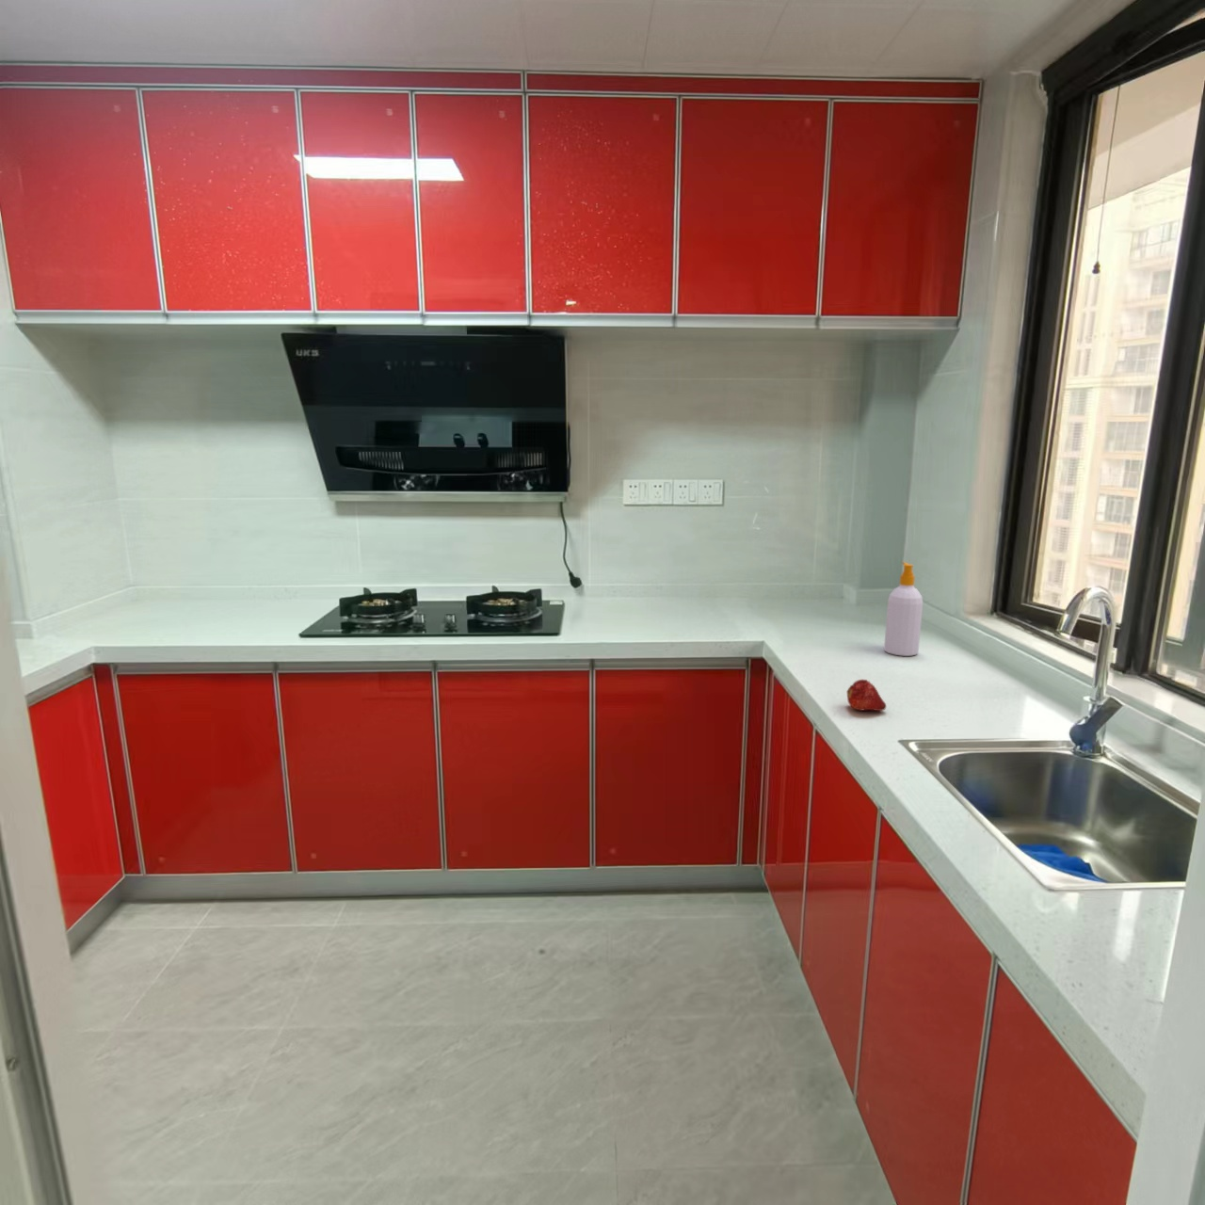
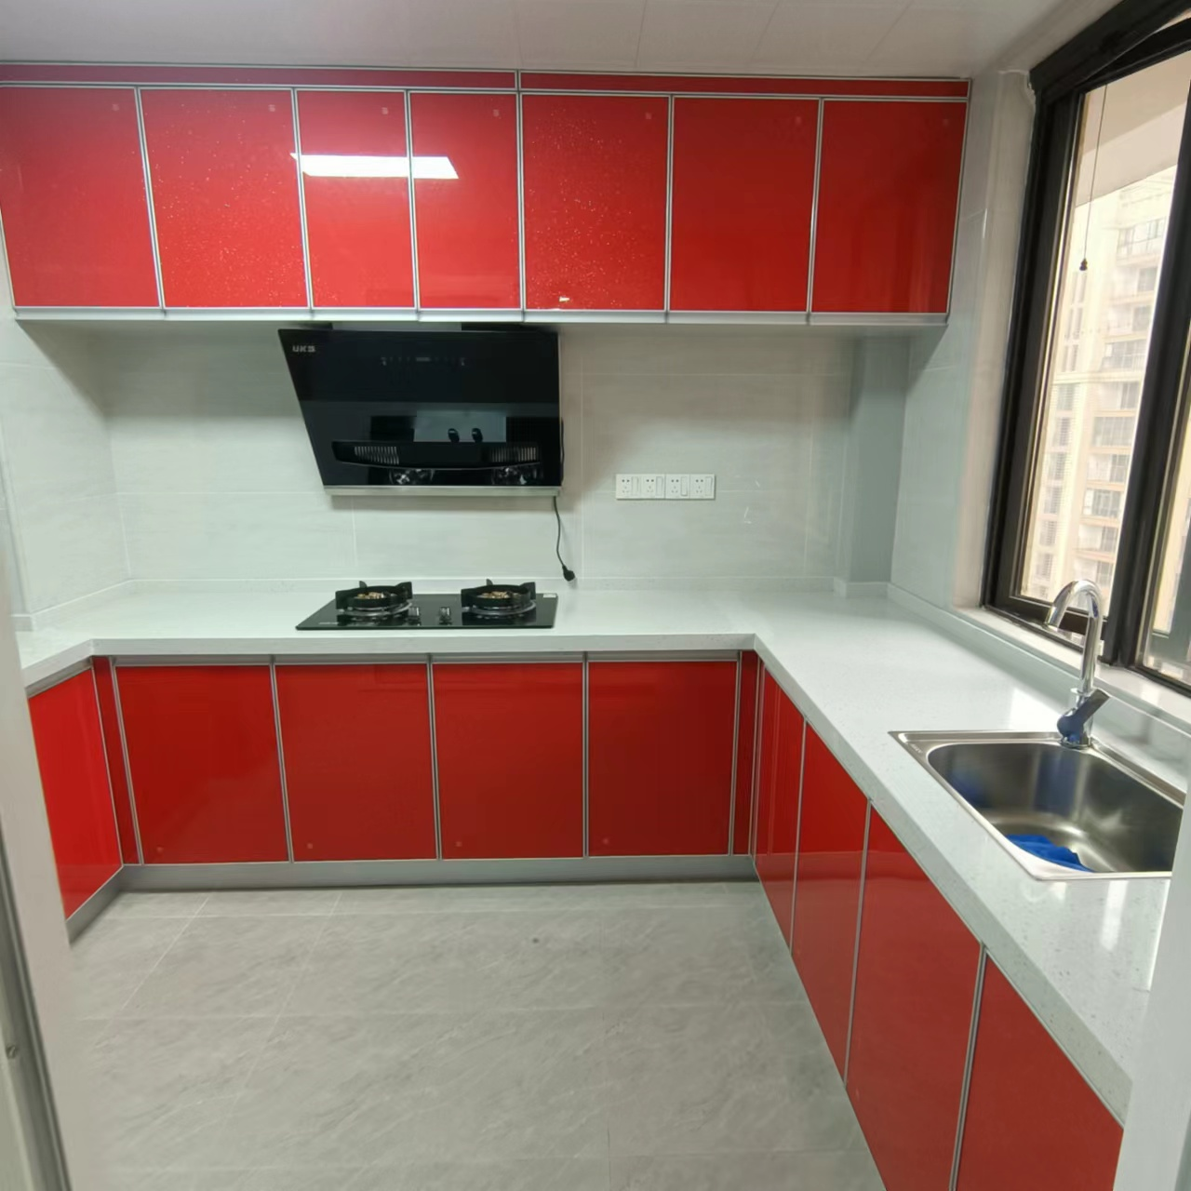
- fruit (863, 695)
- soap bottle (904, 608)
